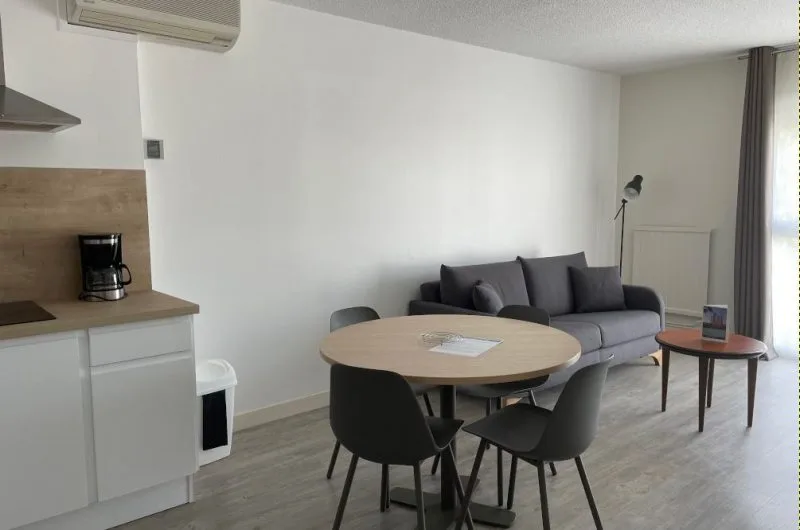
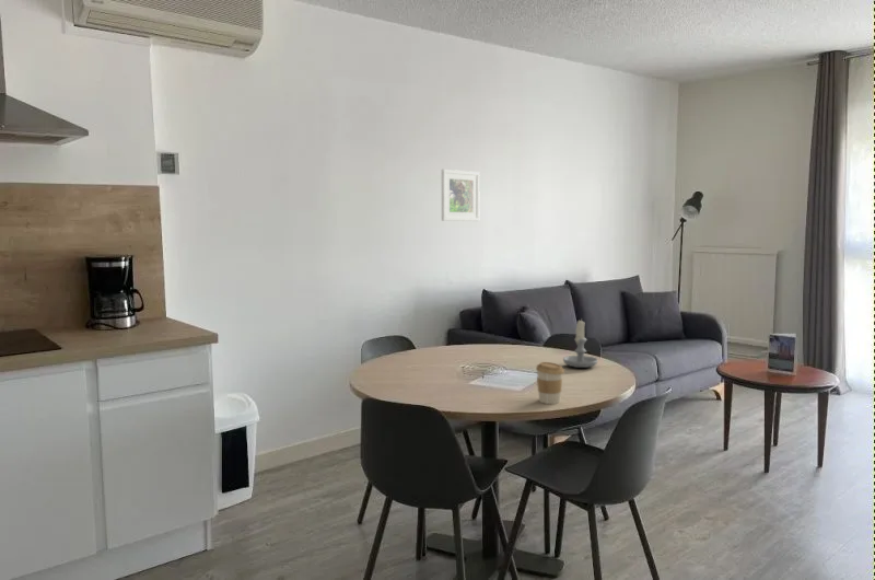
+ candle (580, 343)
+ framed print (460, 196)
+ coffee cup (549, 382)
